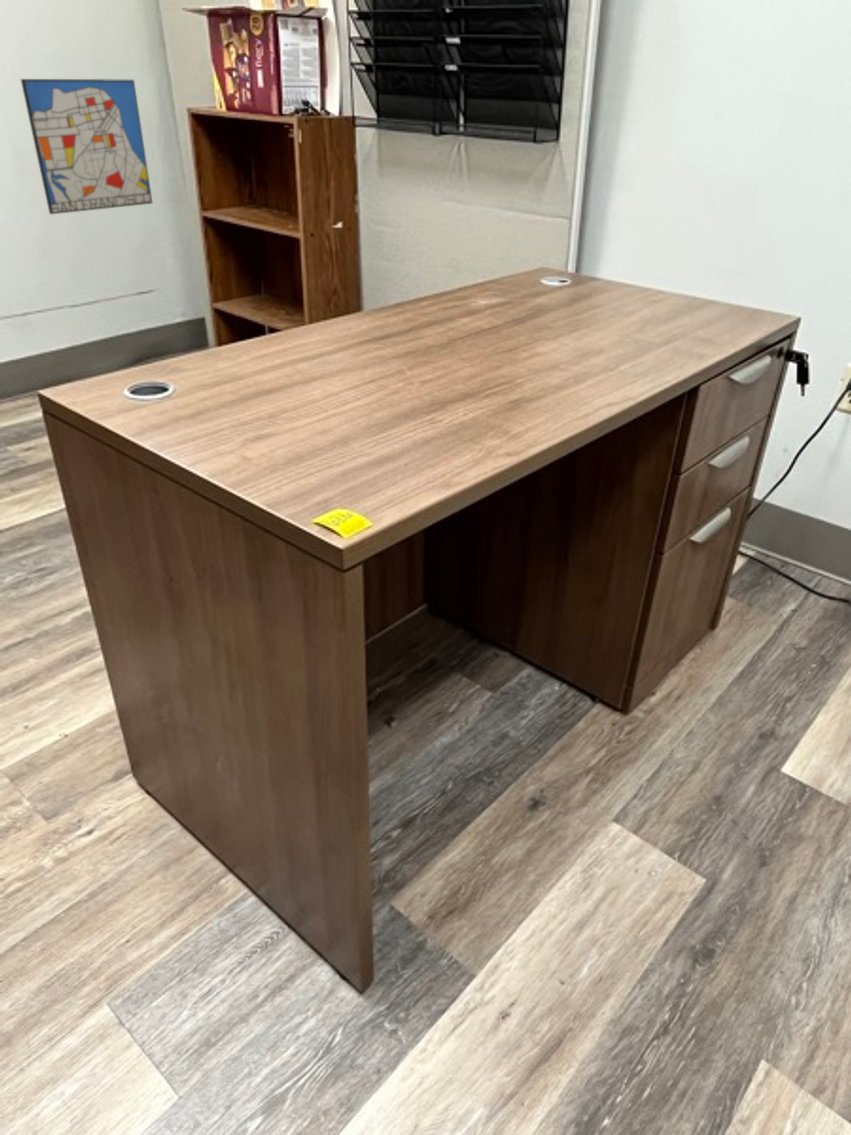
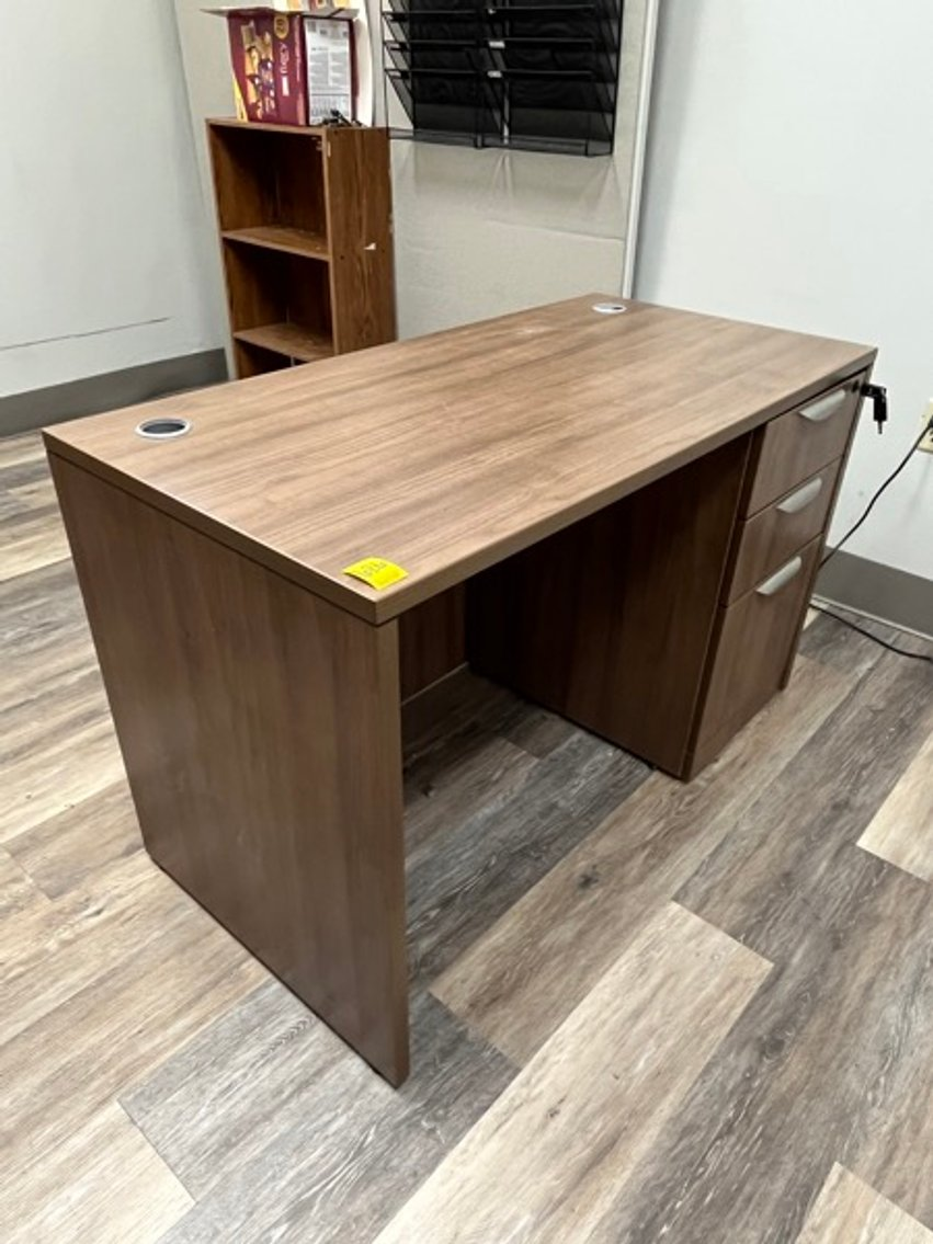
- wall art (92, 146)
